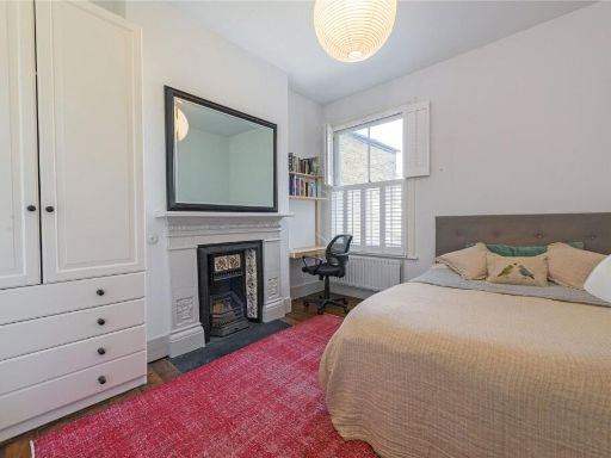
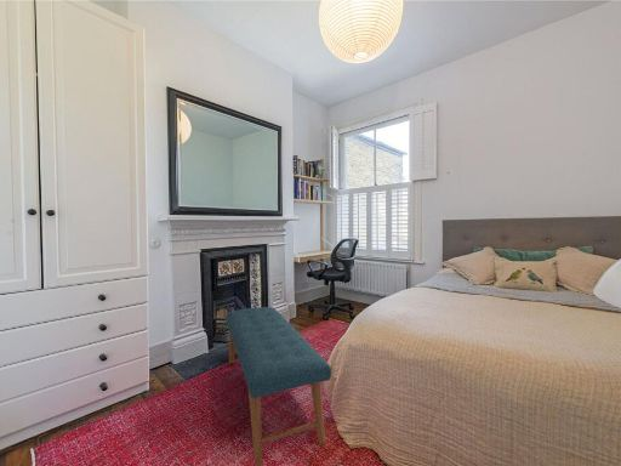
+ bench (266, 360)
